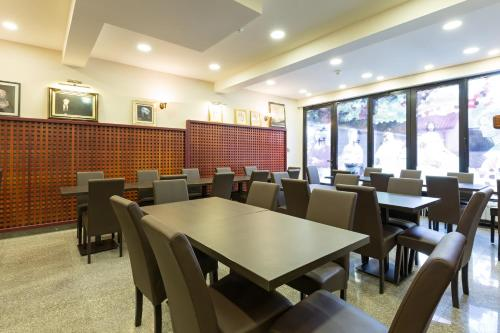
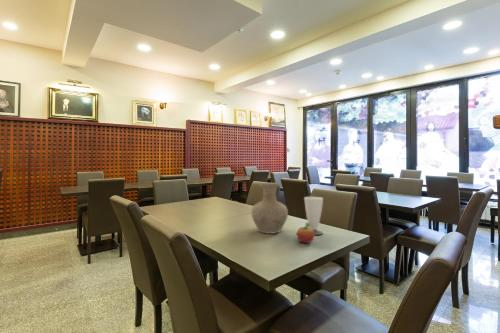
+ fruit (305, 232)
+ vase (269, 206)
+ cup (313, 215)
